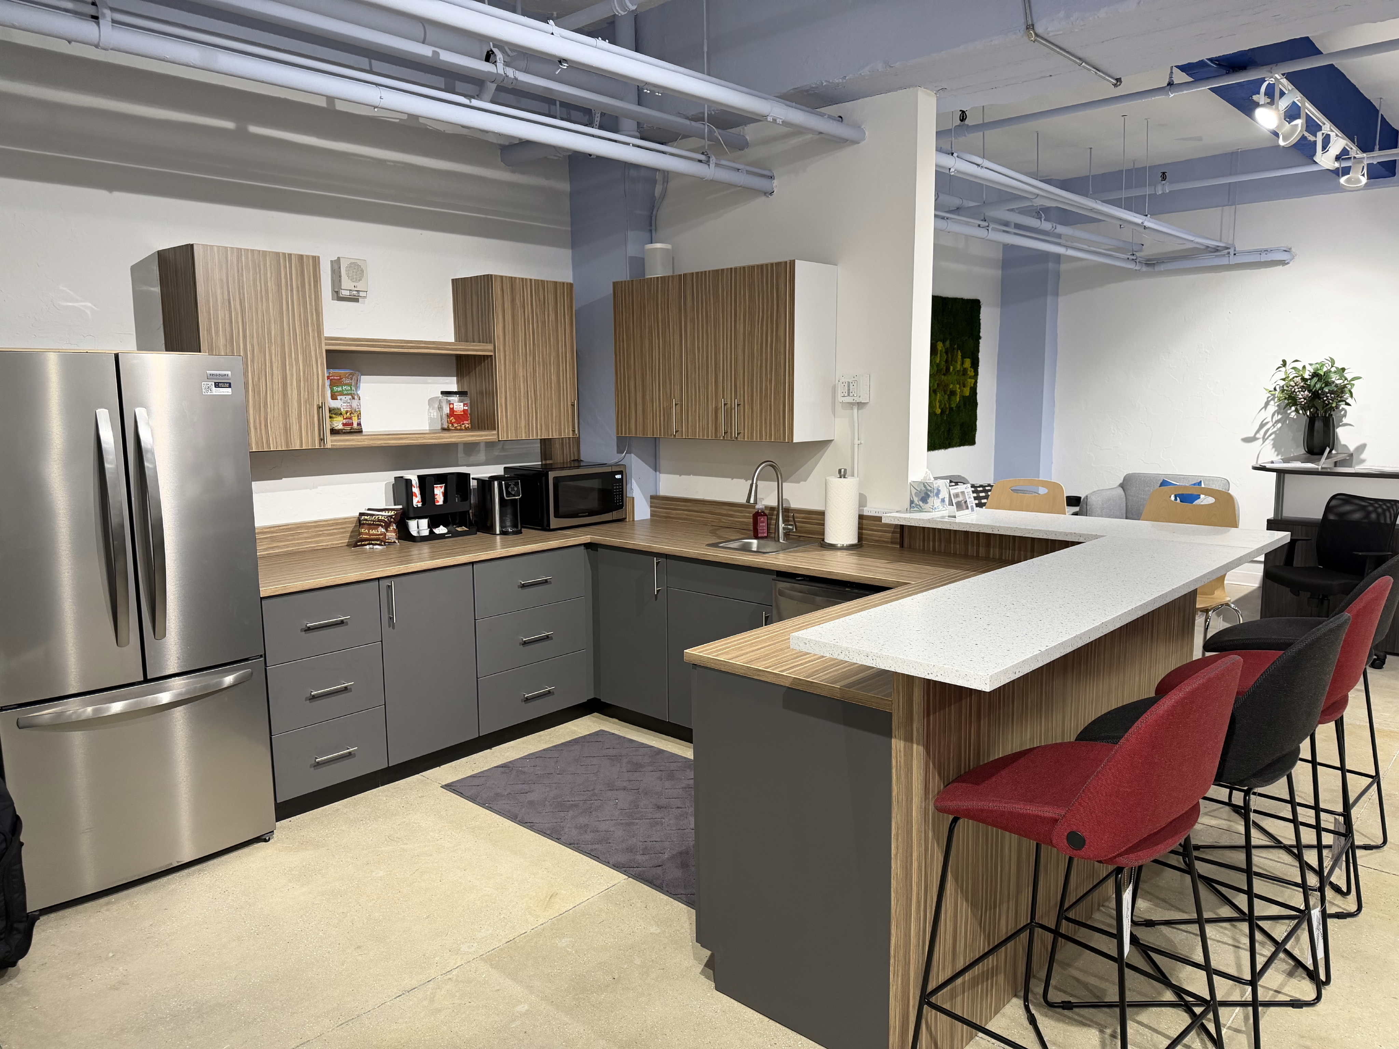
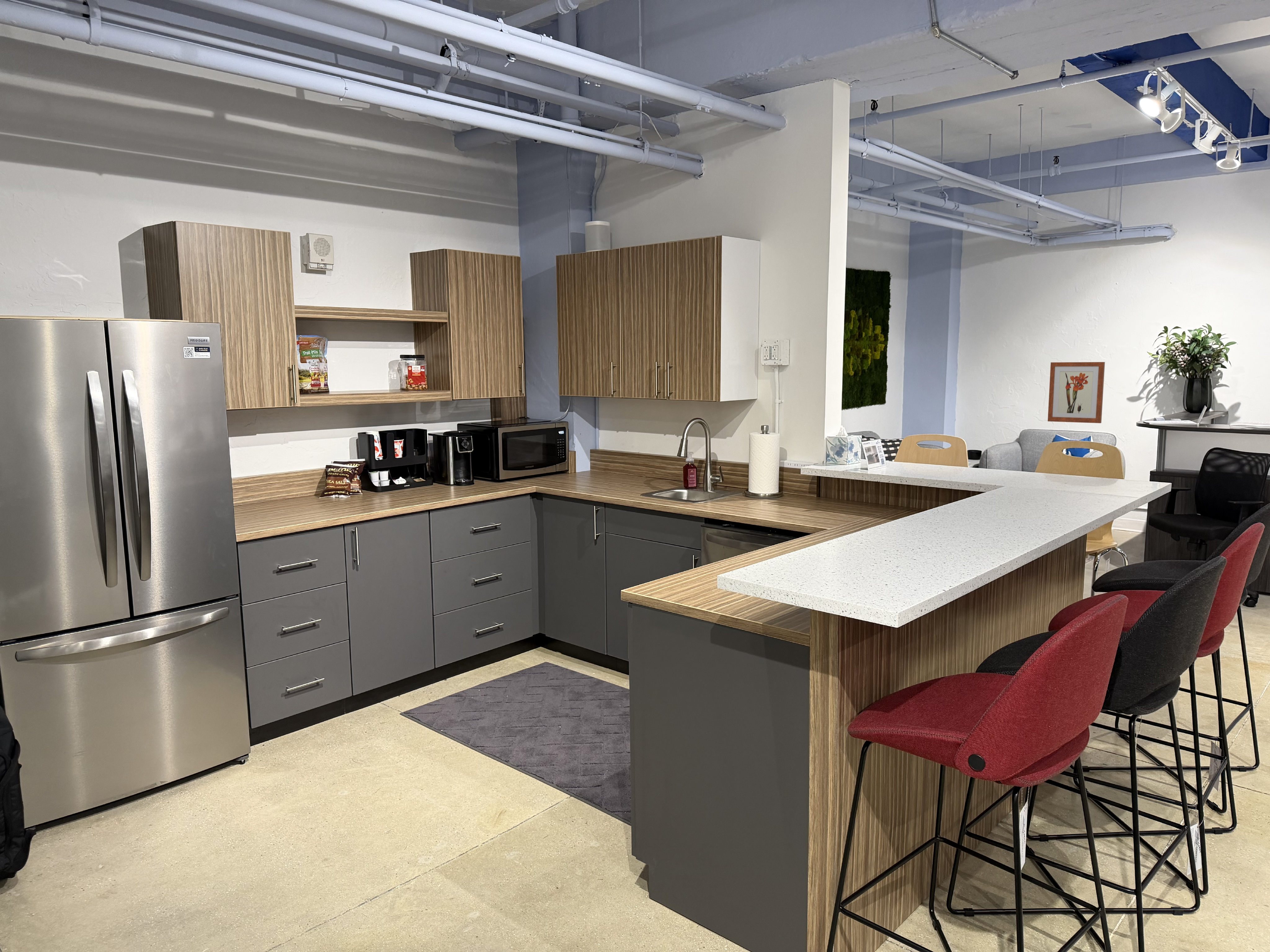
+ wall art (1076, 392)
